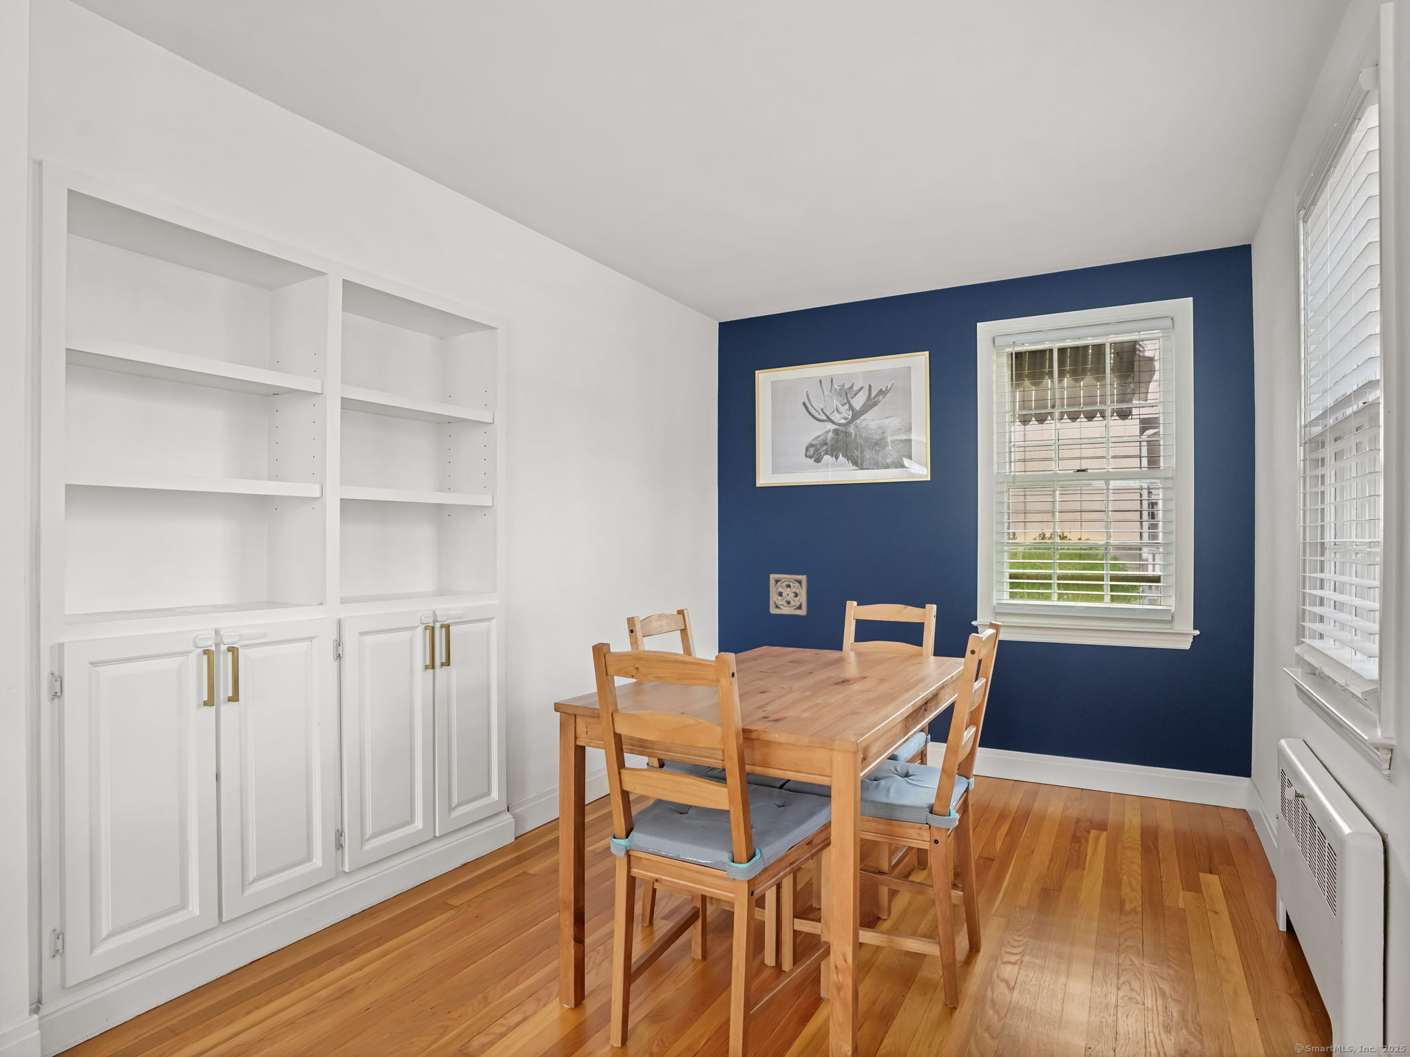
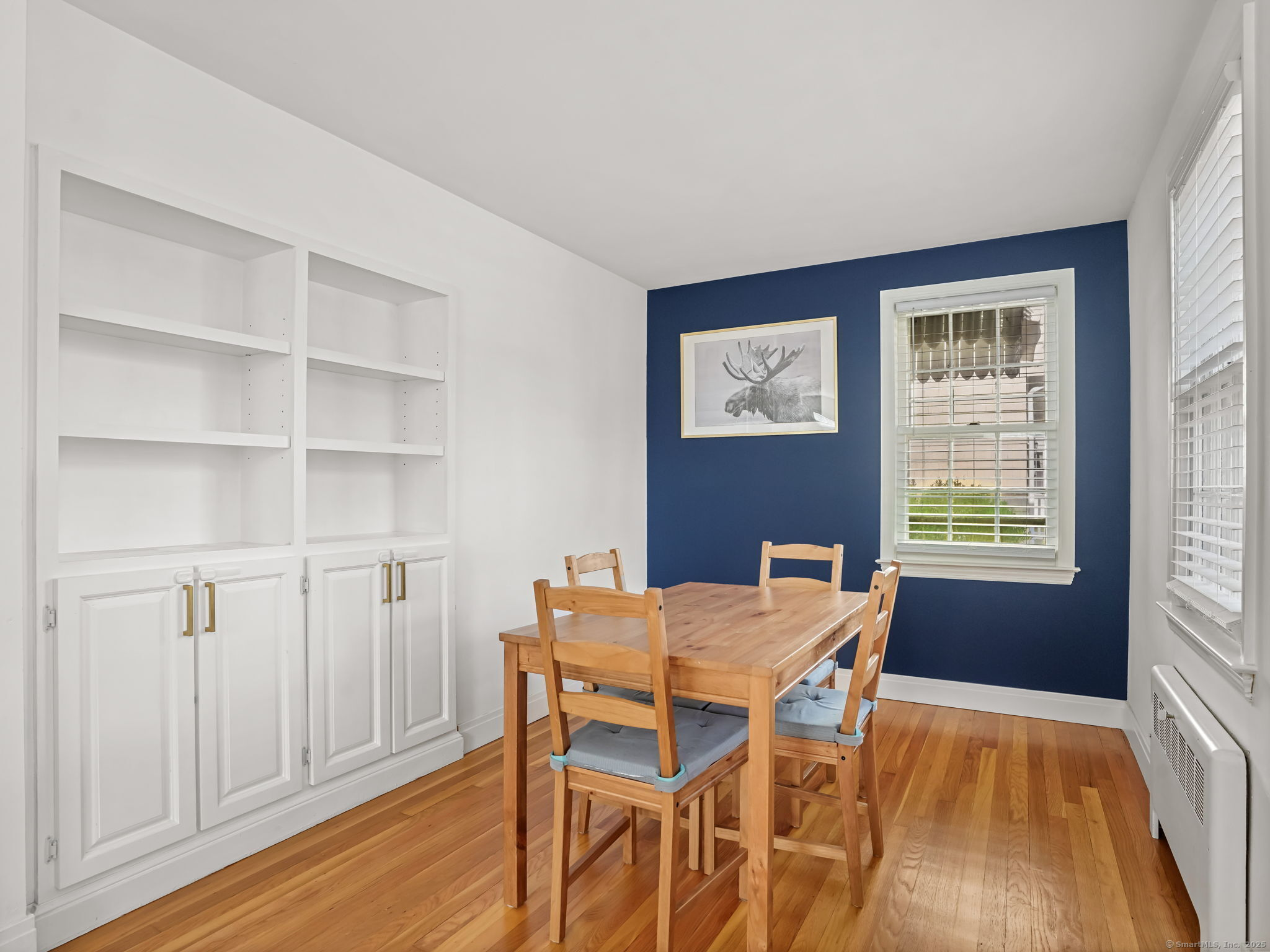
- wall ornament (787, 595)
